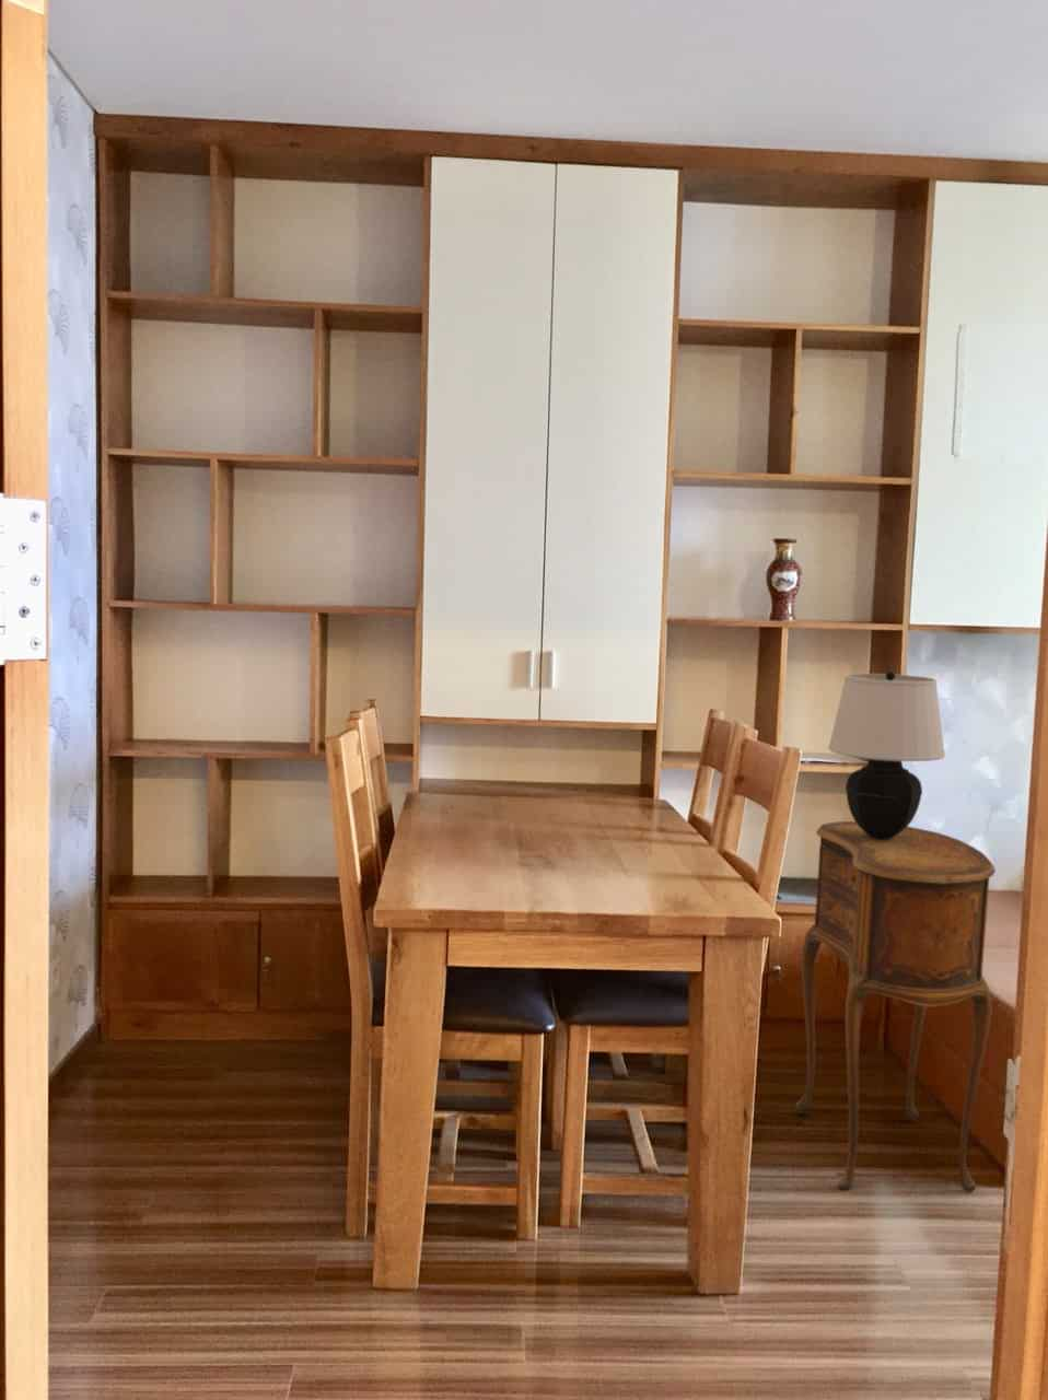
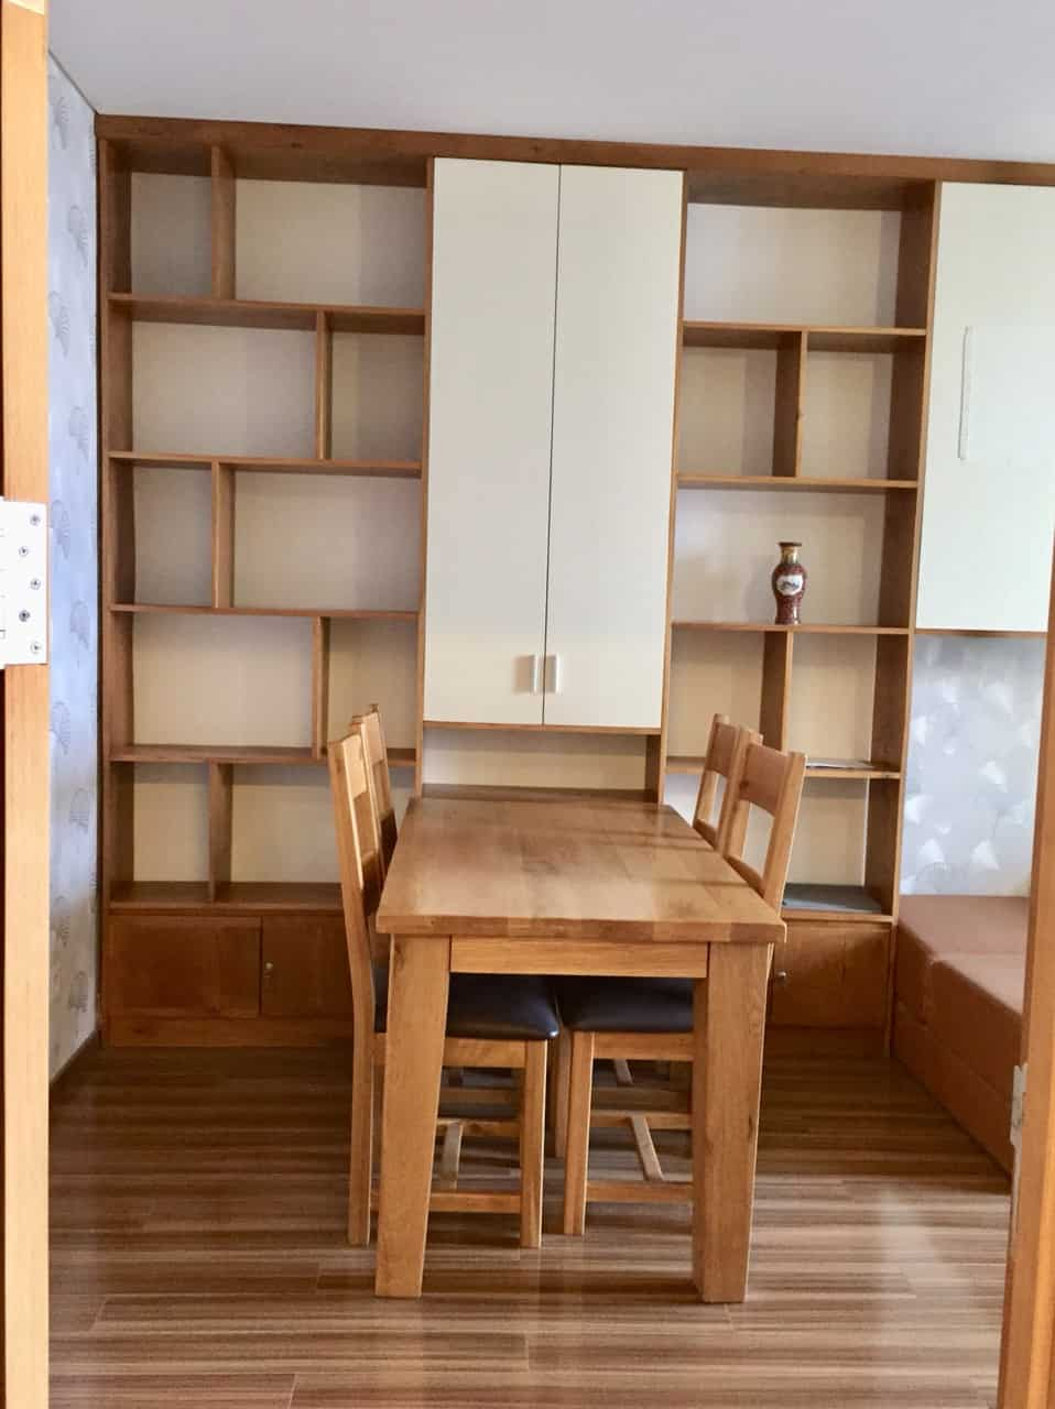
- side table (895, 998)
- table lamp (885, 754)
